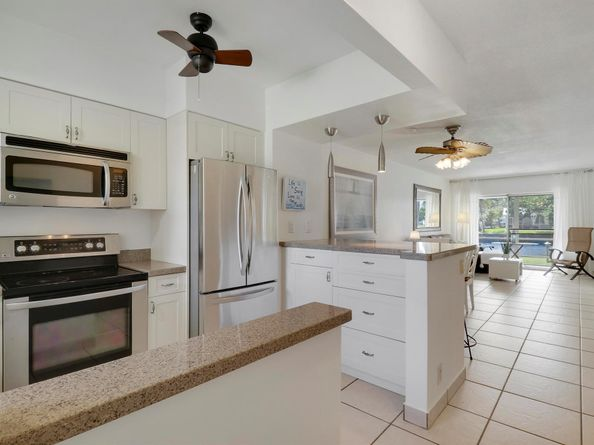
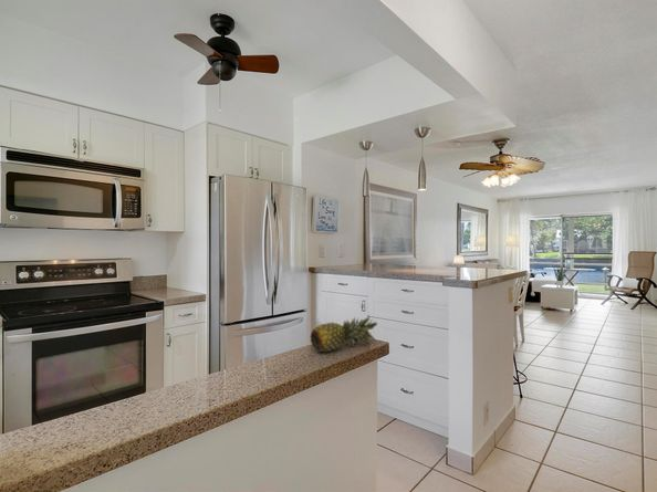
+ fruit (345, 332)
